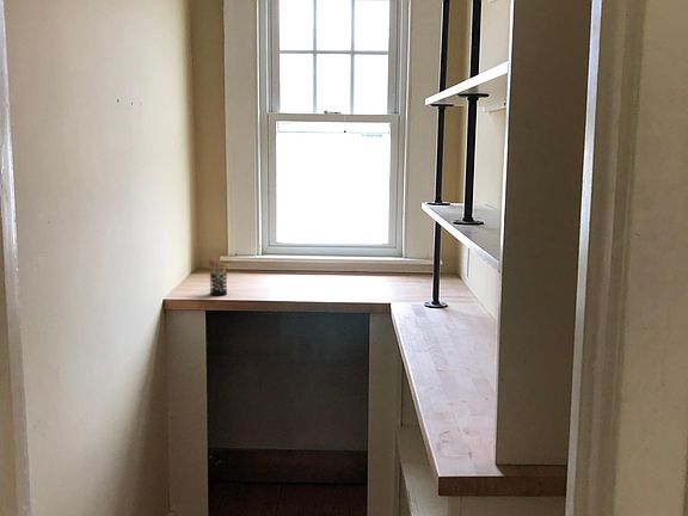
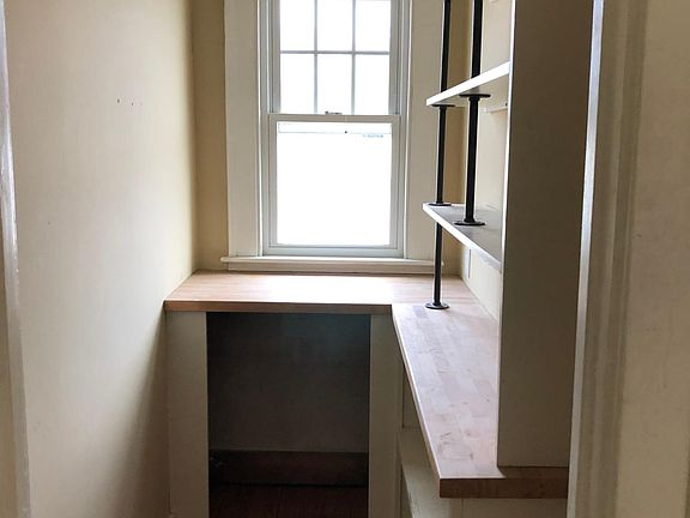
- pen holder (216, 276)
